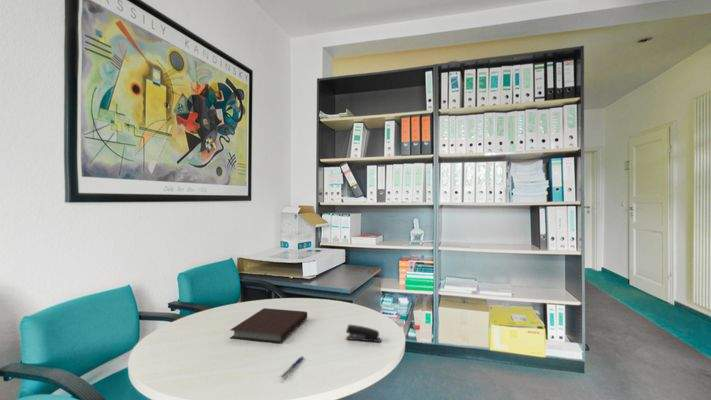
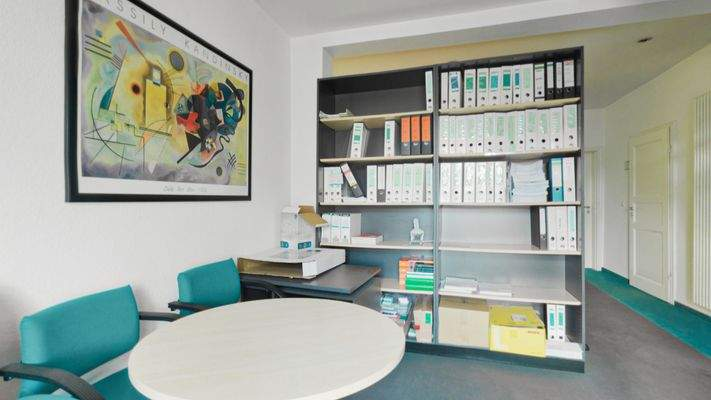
- pen (292, 366)
- notebook (271, 323)
- stapler (363, 332)
